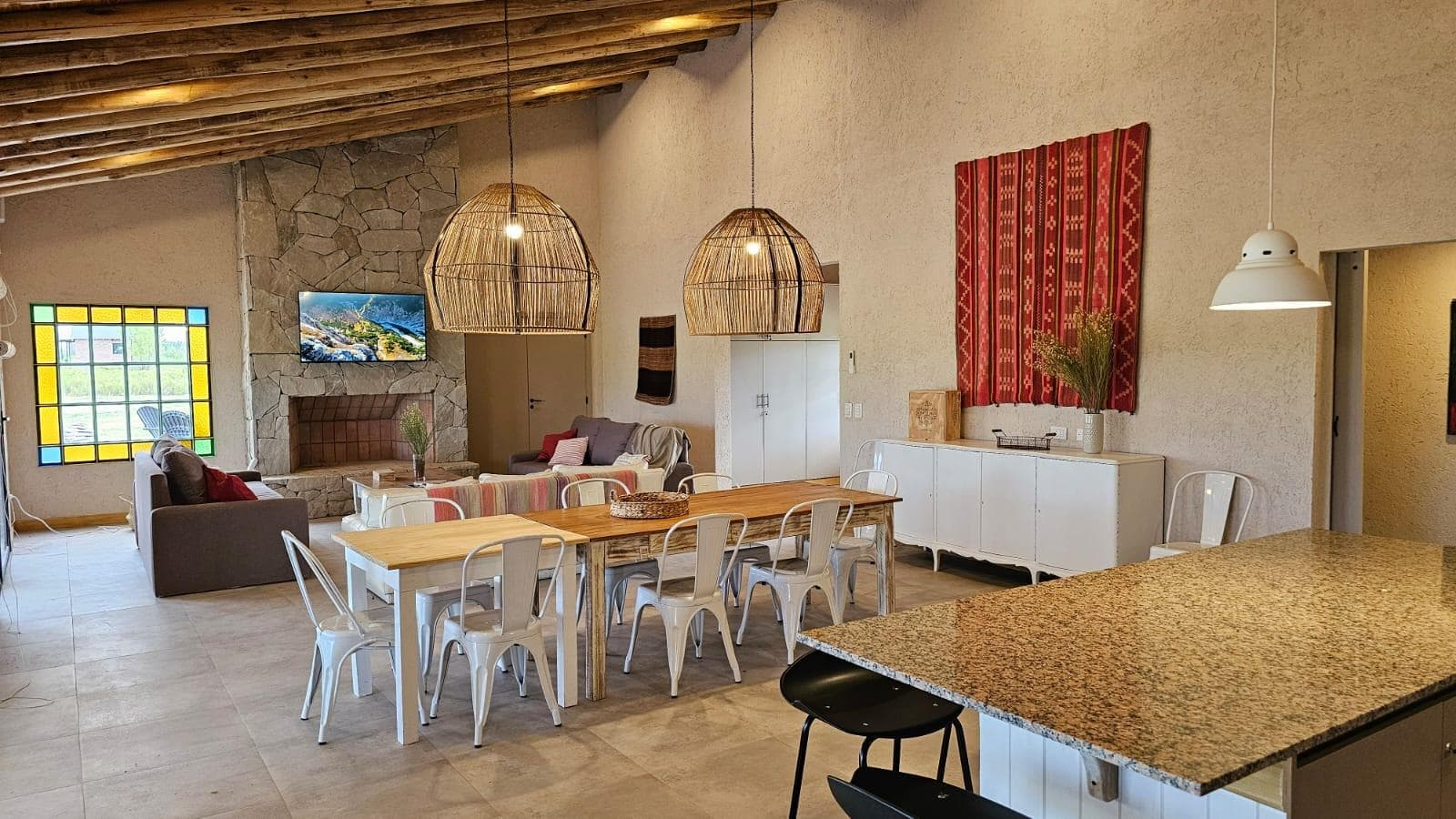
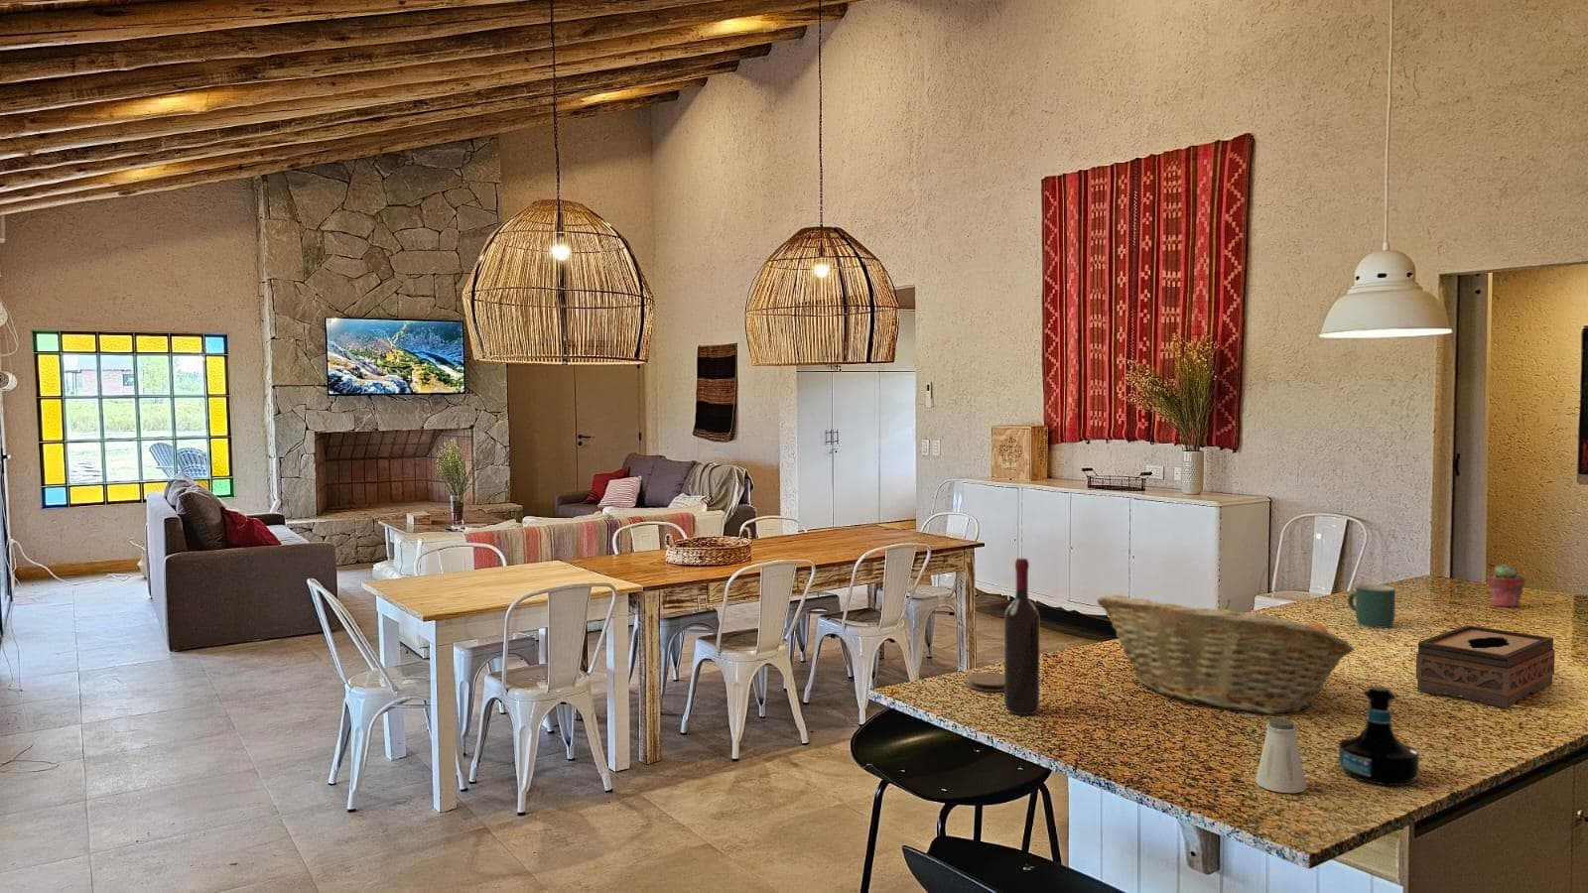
+ coaster (989, 681)
+ mug (1368, 605)
+ potted succulent (1505, 584)
+ tissue box (1485, 664)
+ saltshaker (1280, 753)
+ fruit basket (1217, 642)
+ wine bottle (1021, 635)
+ tequila bottle (1379, 732)
